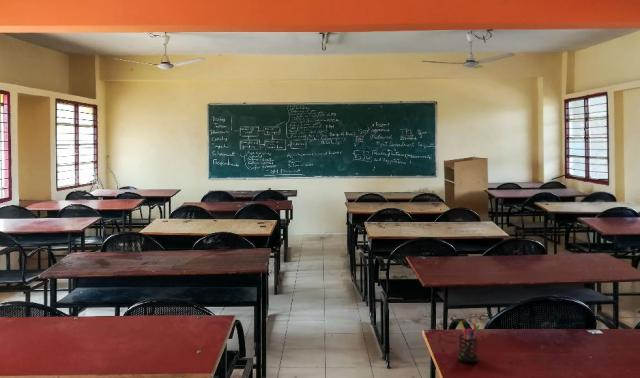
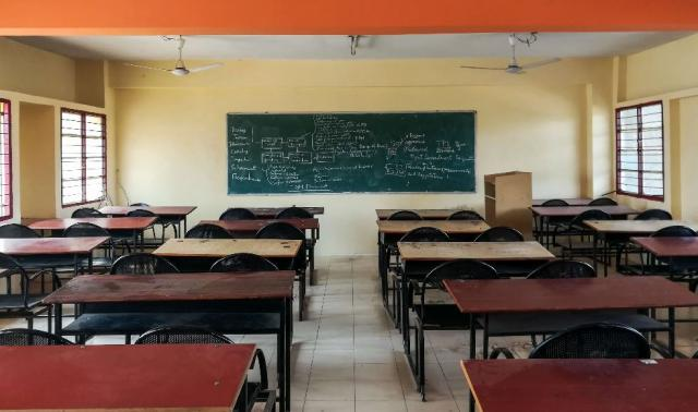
- pen holder (470, 339)
